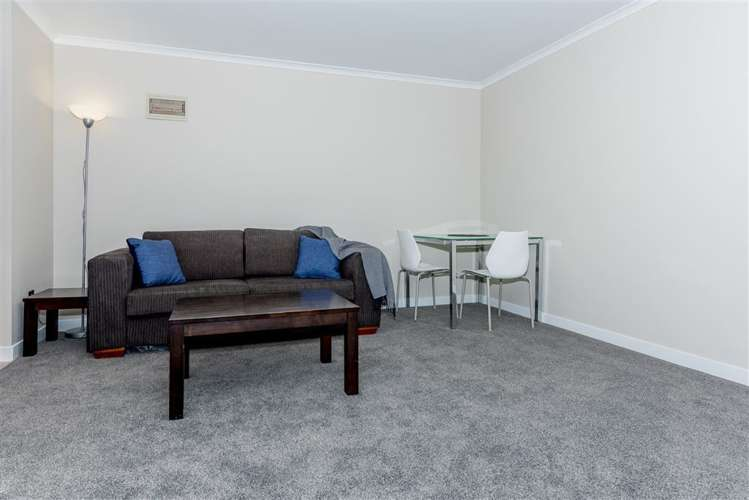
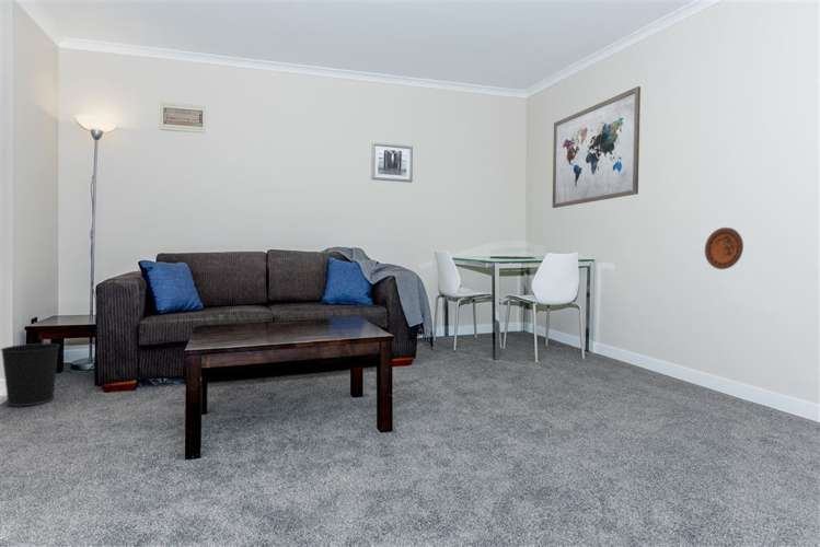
+ wall art (590, 154)
+ wall art (392, 162)
+ decorative plate (724, 248)
+ wastebasket (31, 374)
